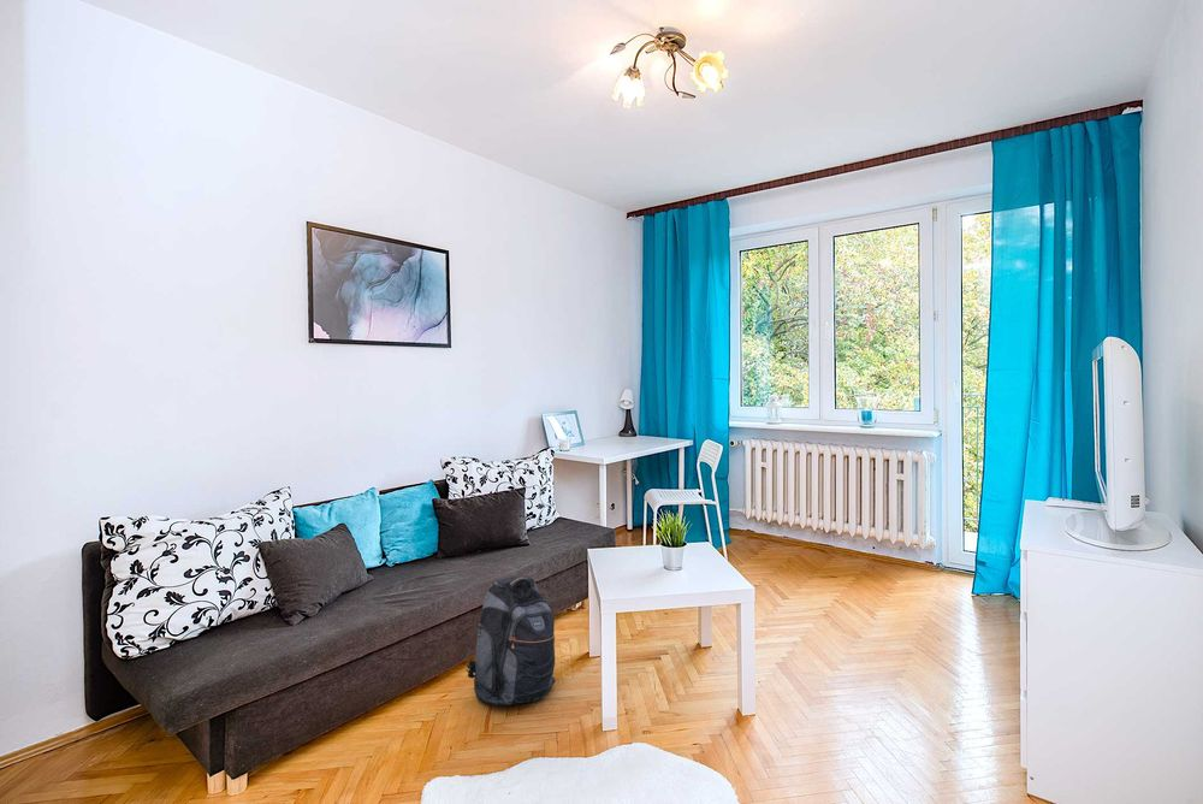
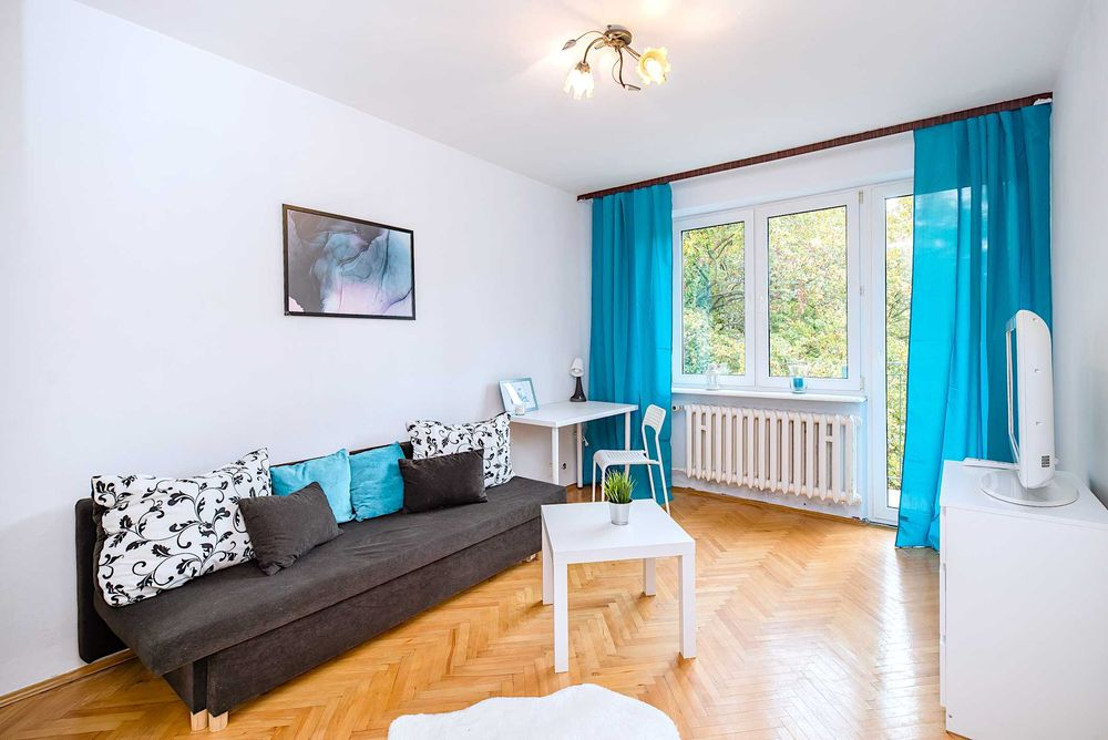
- backpack (516, 632)
